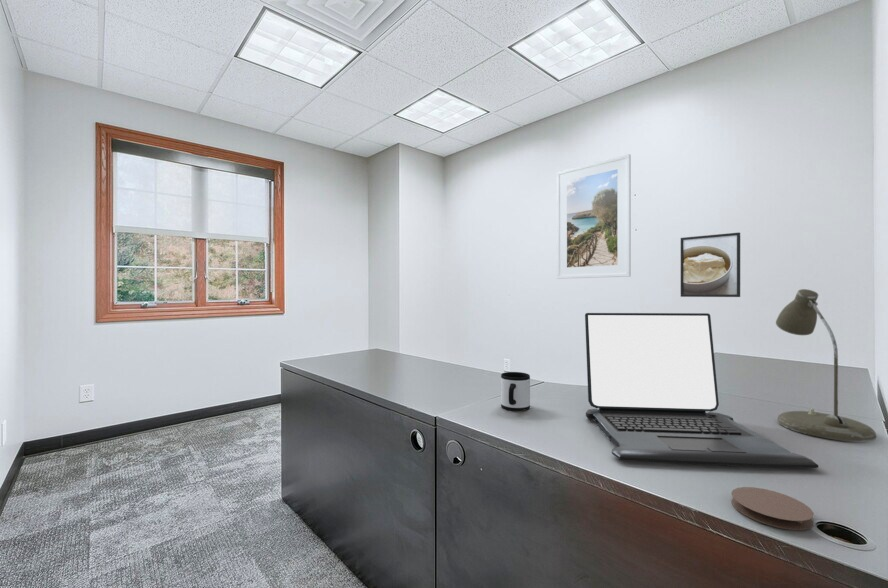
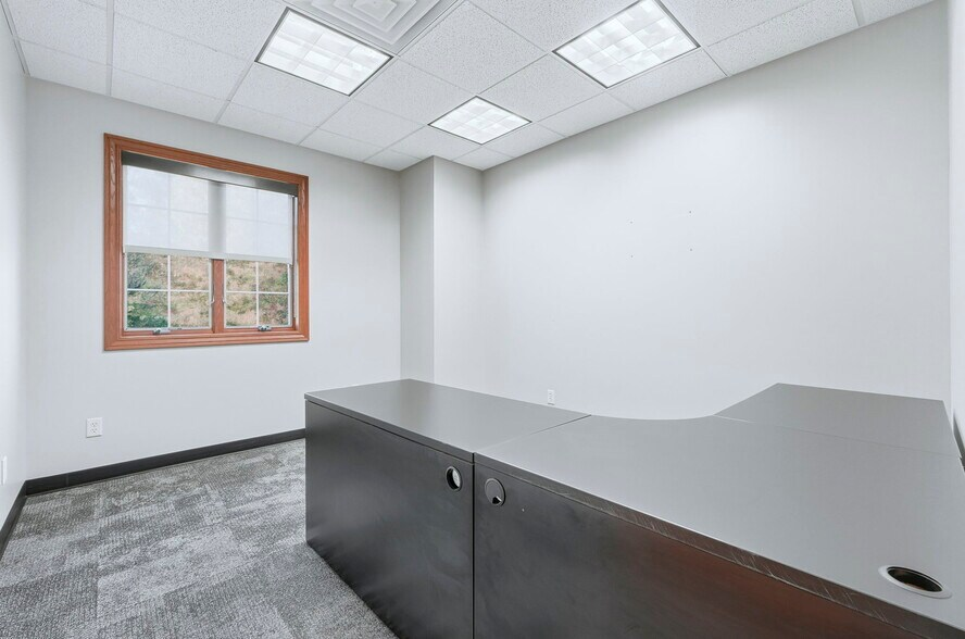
- laptop (675, 376)
- desk lamp (834, 357)
- coaster (770, 506)
- mug (514, 391)
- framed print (591, 220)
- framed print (709, 266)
